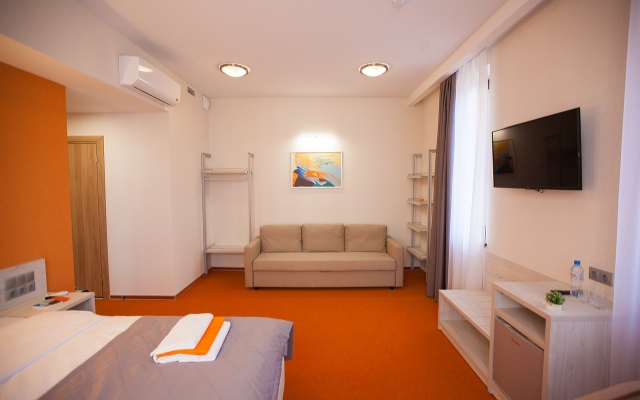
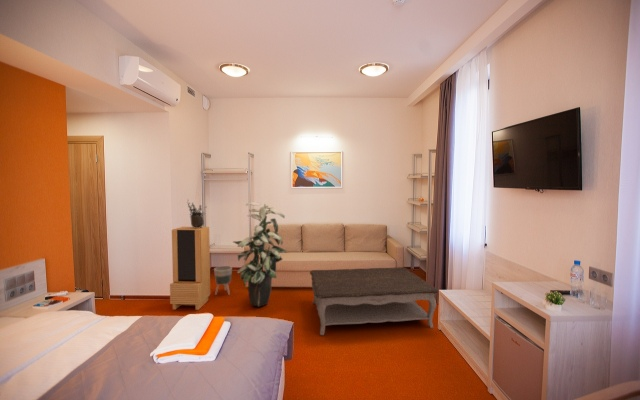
+ potted plant (195, 213)
+ indoor plant (259, 252)
+ coffee table (367, 296)
+ storage cabinet (190, 267)
+ planter (223, 280)
